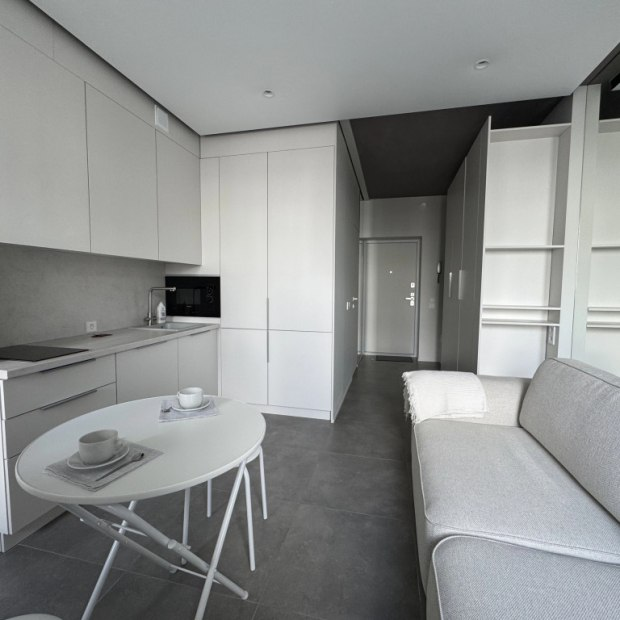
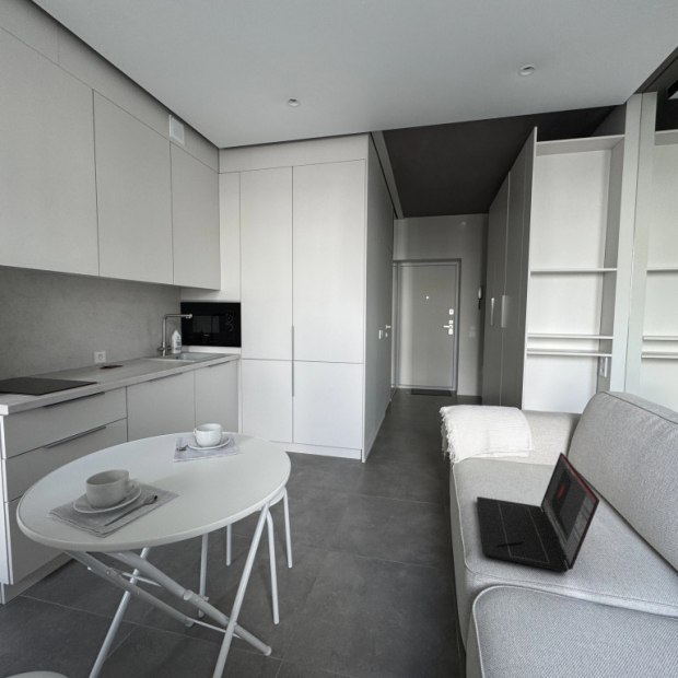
+ laptop (526, 504)
